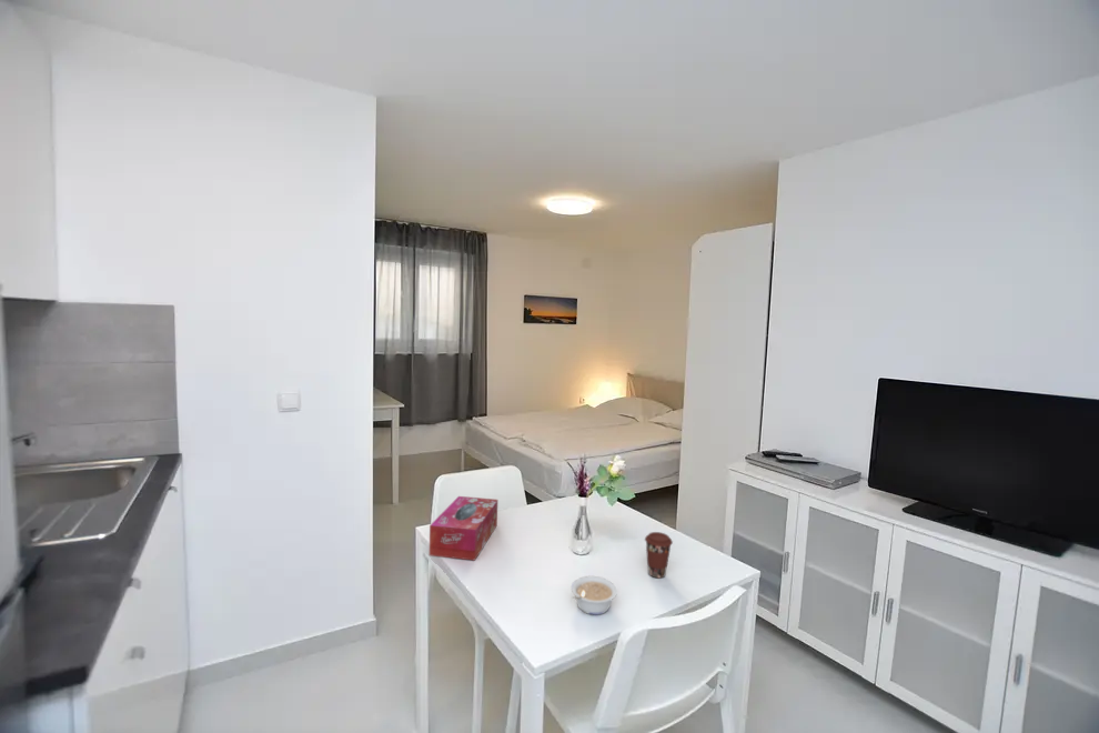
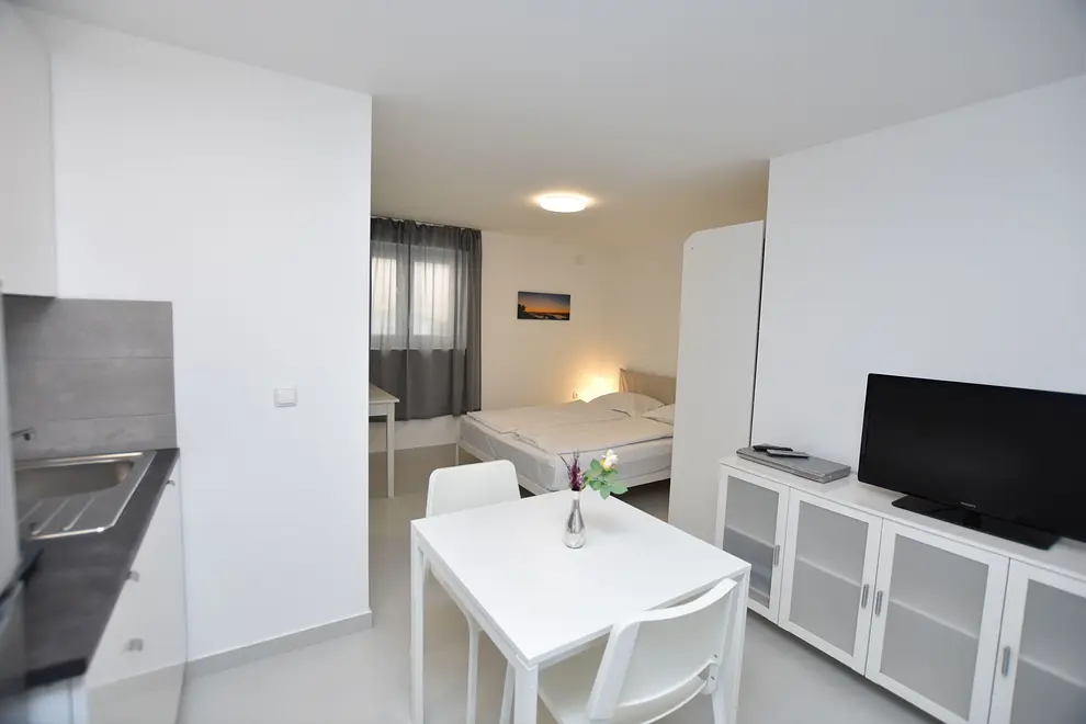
- tissue box (465, 525)
- legume (593, 595)
- coffee cup (657, 554)
